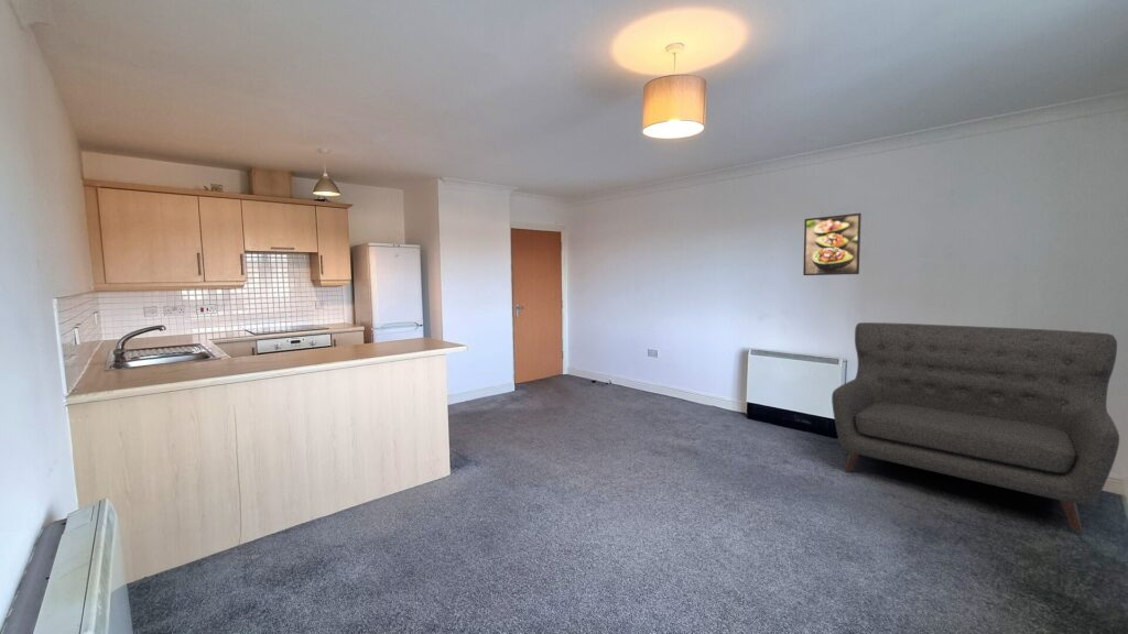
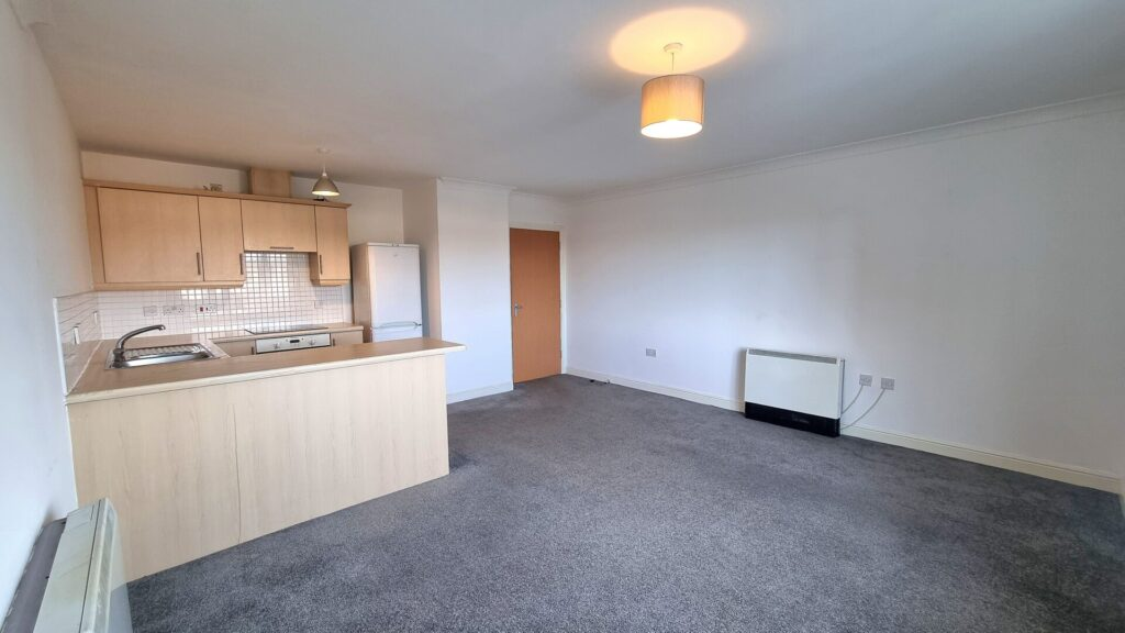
- sofa (958, 404)
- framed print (831, 245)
